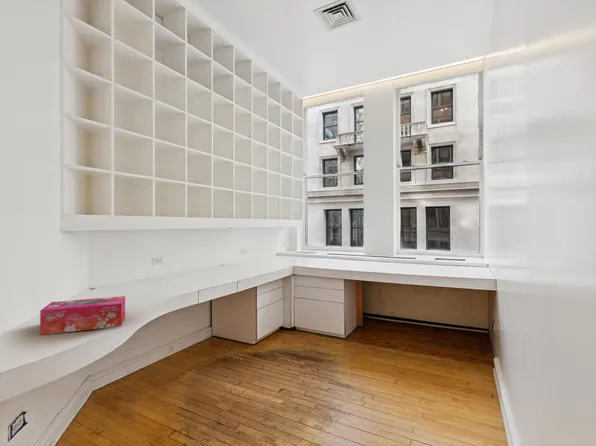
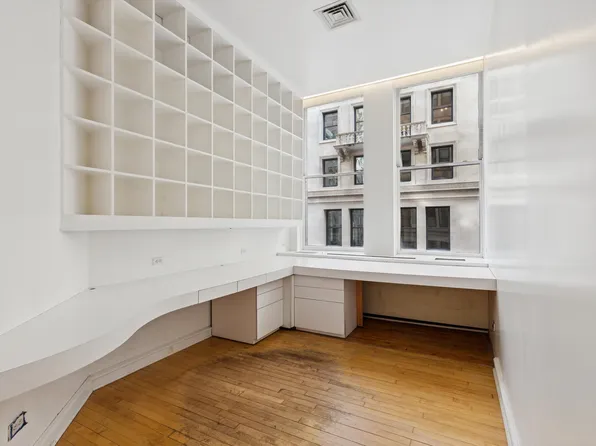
- tissue box (86, 313)
